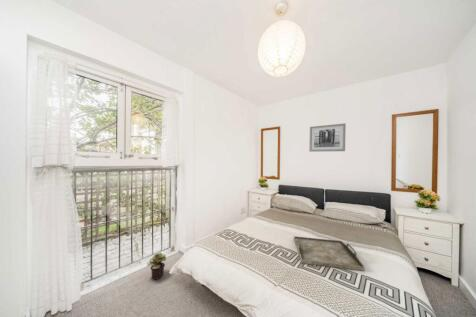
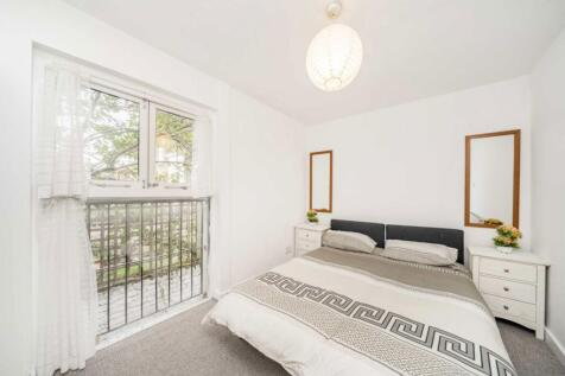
- wall art (326, 138)
- potted plant (156, 264)
- serving tray (323, 248)
